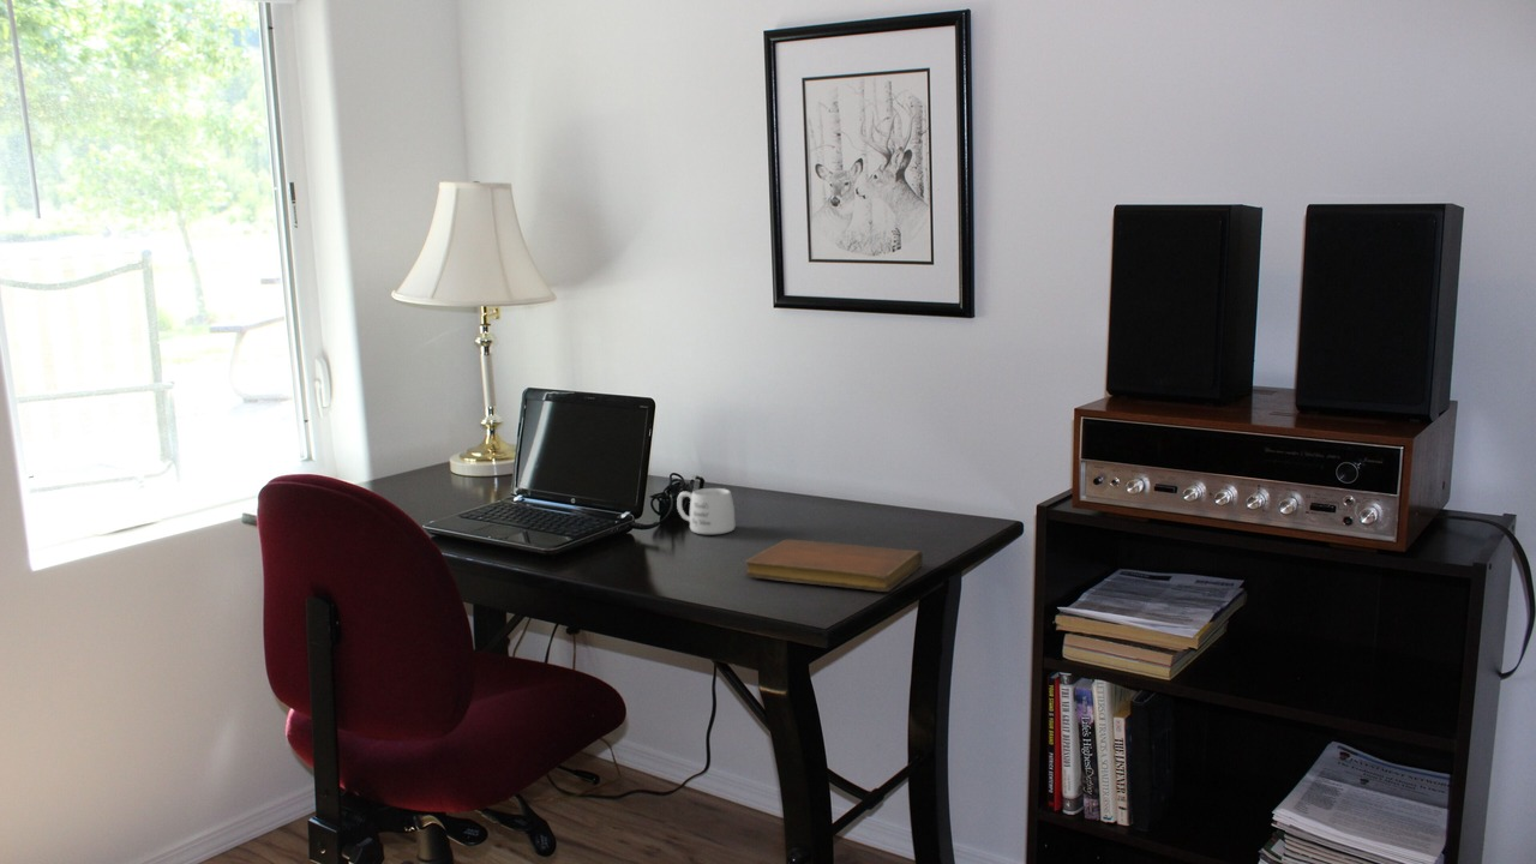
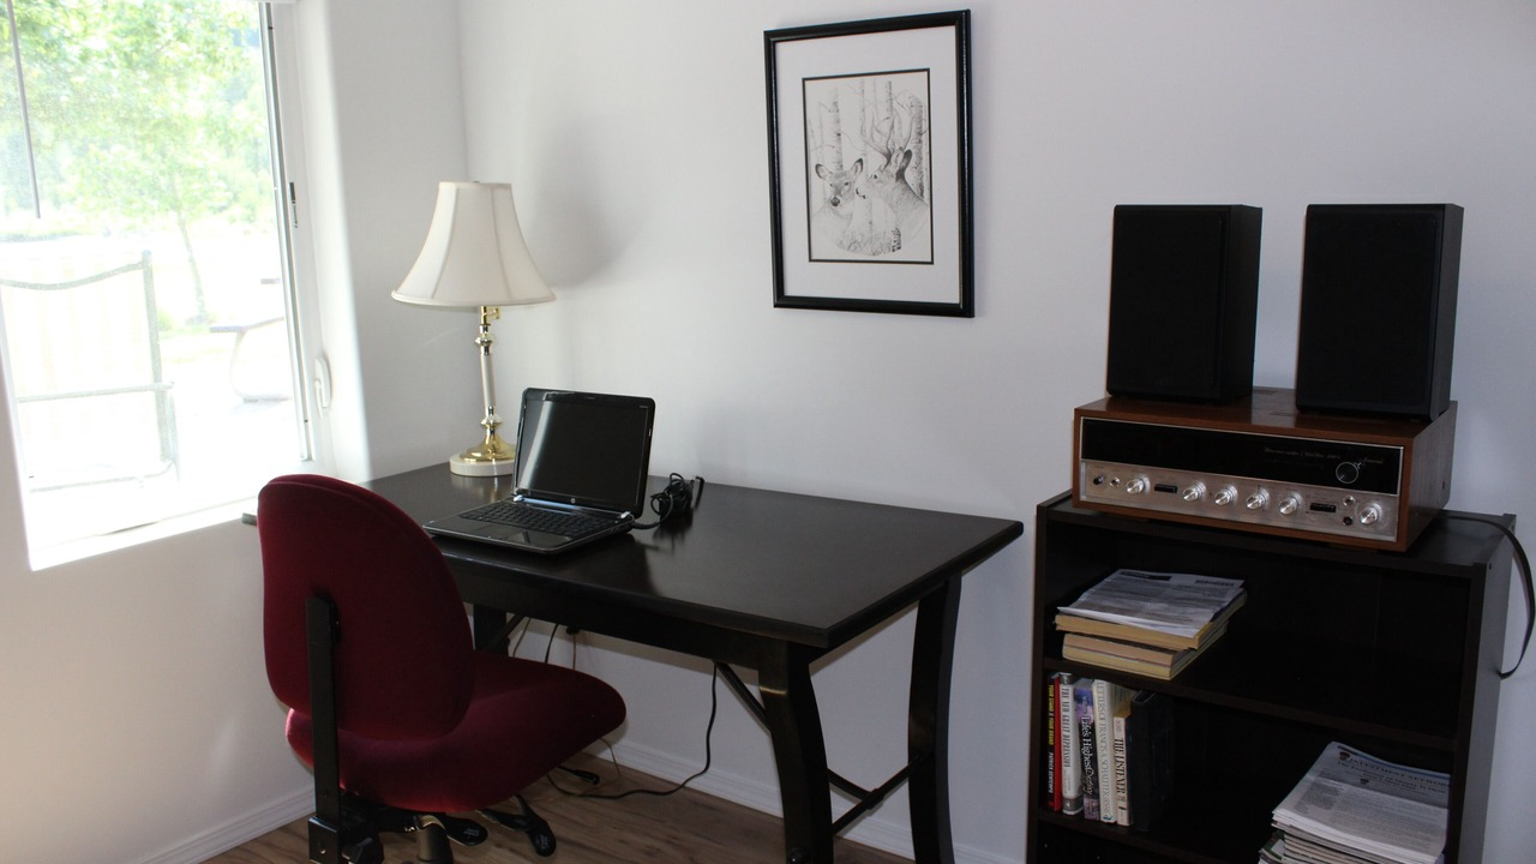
- mug (704, 510)
- notebook (834, 563)
